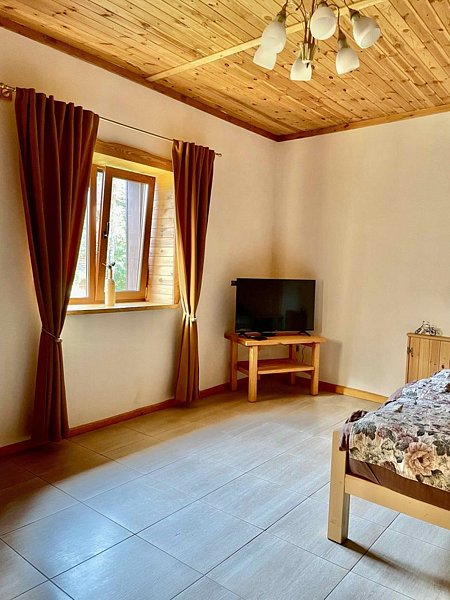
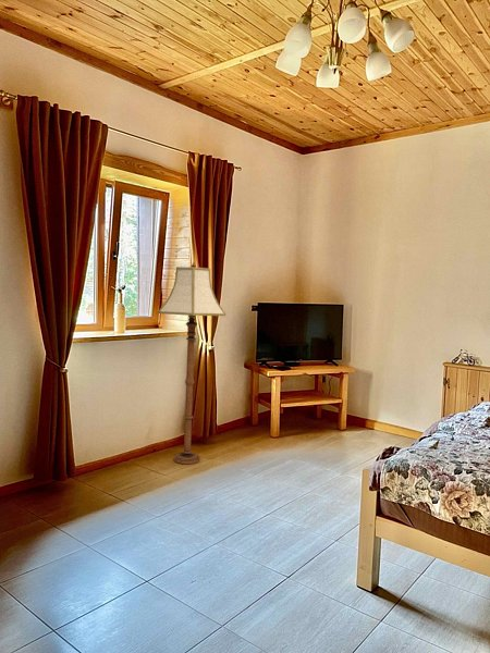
+ floor lamp (189, 361)
